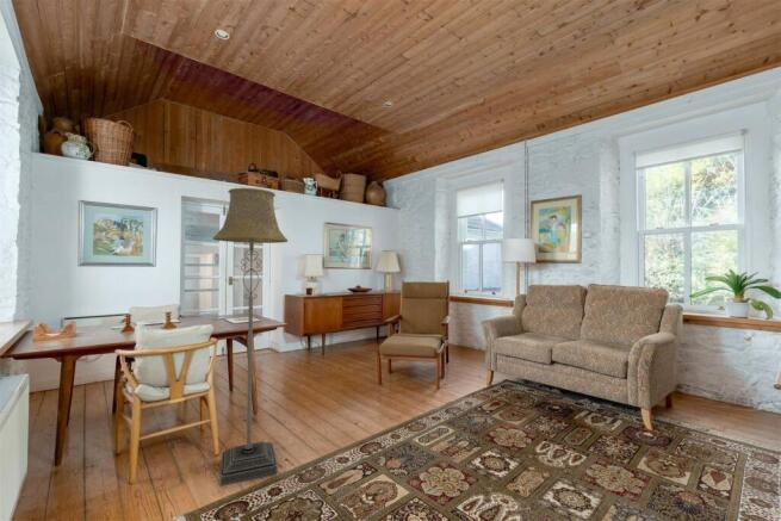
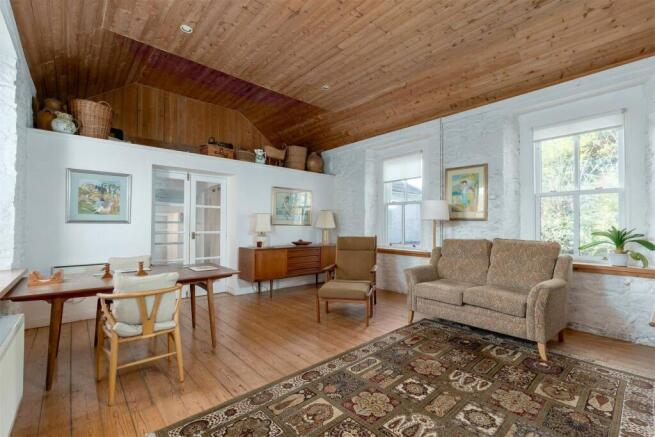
- floor lamp (250, 328)
